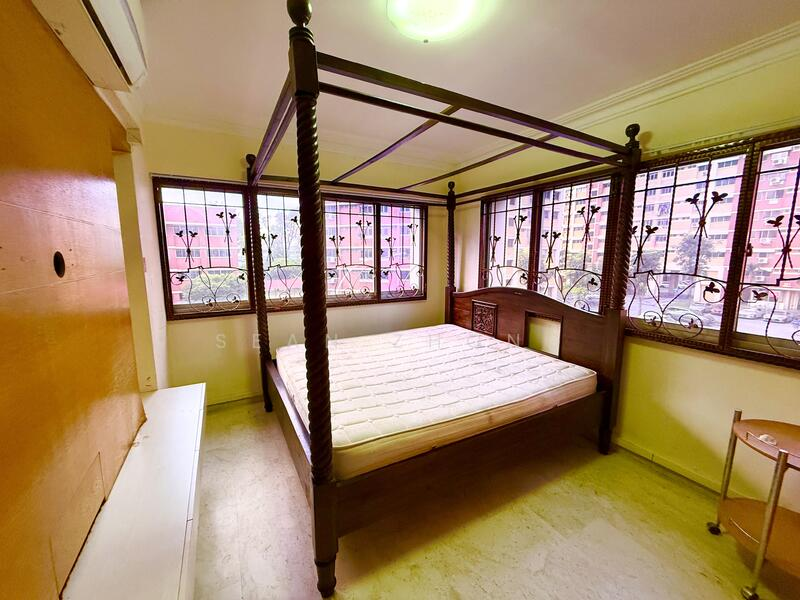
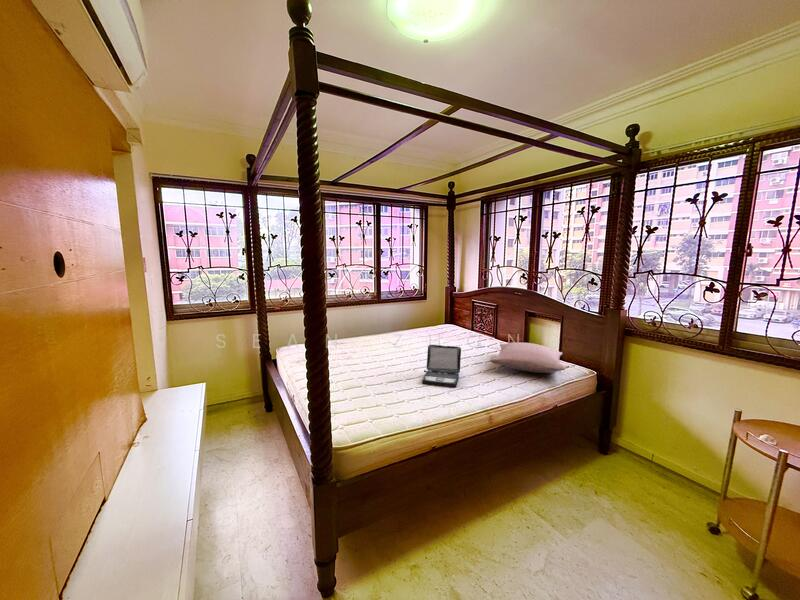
+ pillow (528, 356)
+ laptop (439, 364)
